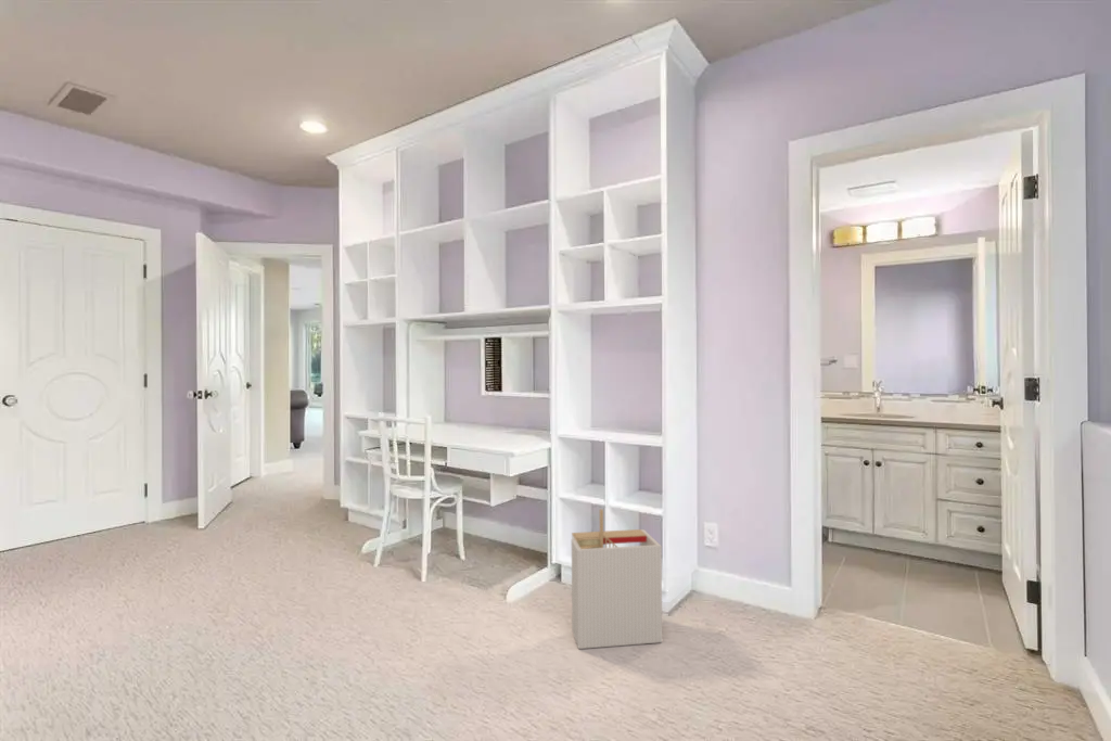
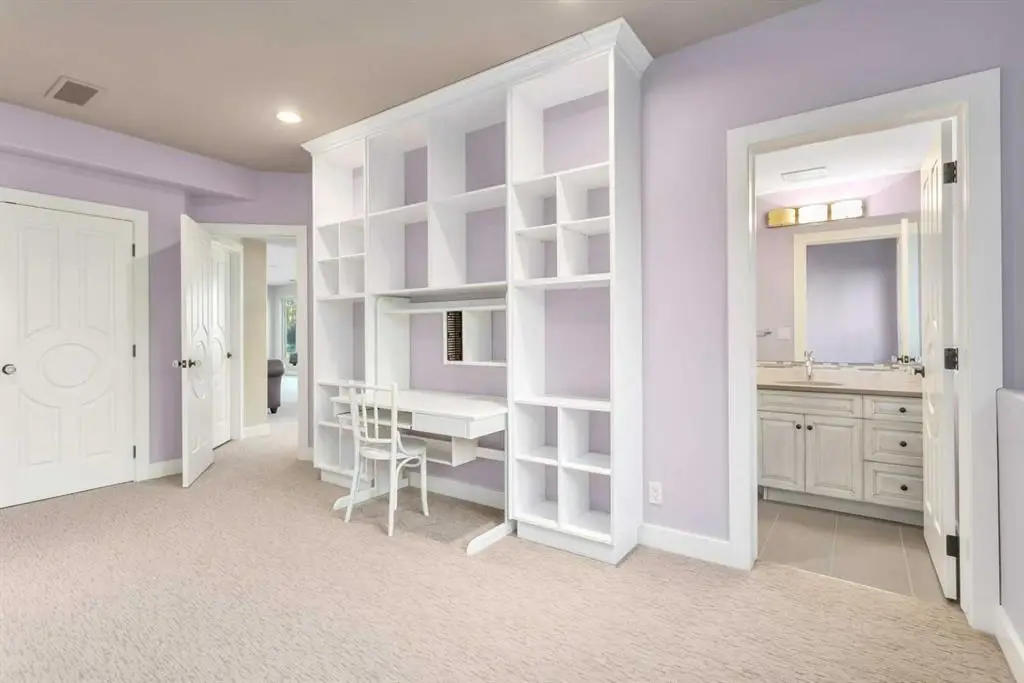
- storage bin (614, 571)
